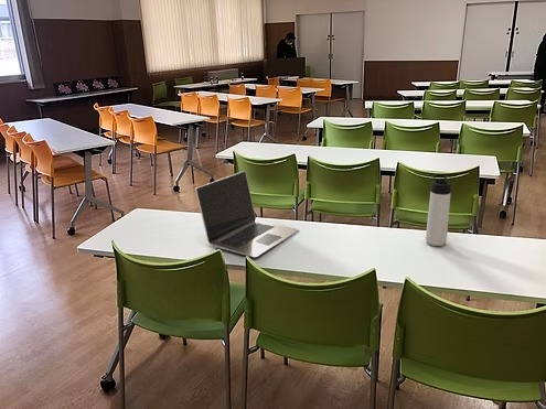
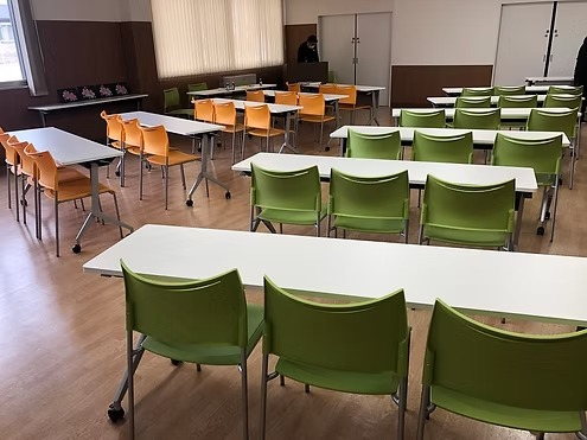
- thermos bottle (438, 209)
- laptop (249, 209)
